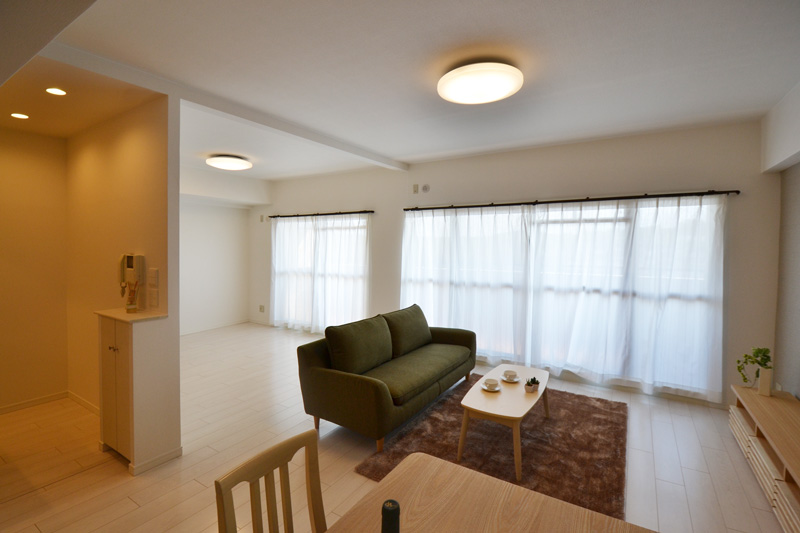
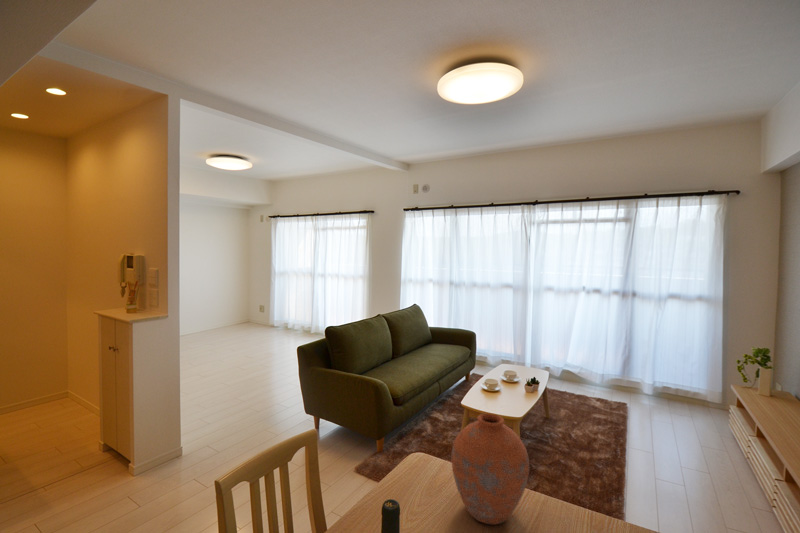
+ vase (489, 465)
